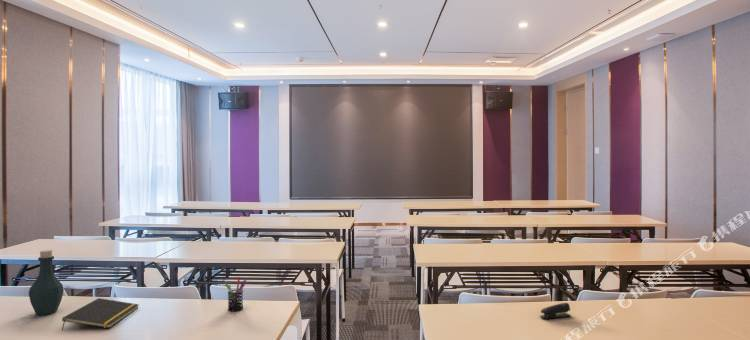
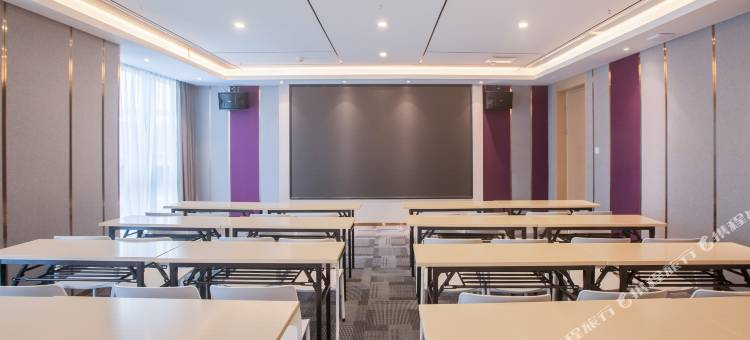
- stapler (555, 310)
- bottle (46, 281)
- notepad (103, 312)
- pen holder (234, 293)
